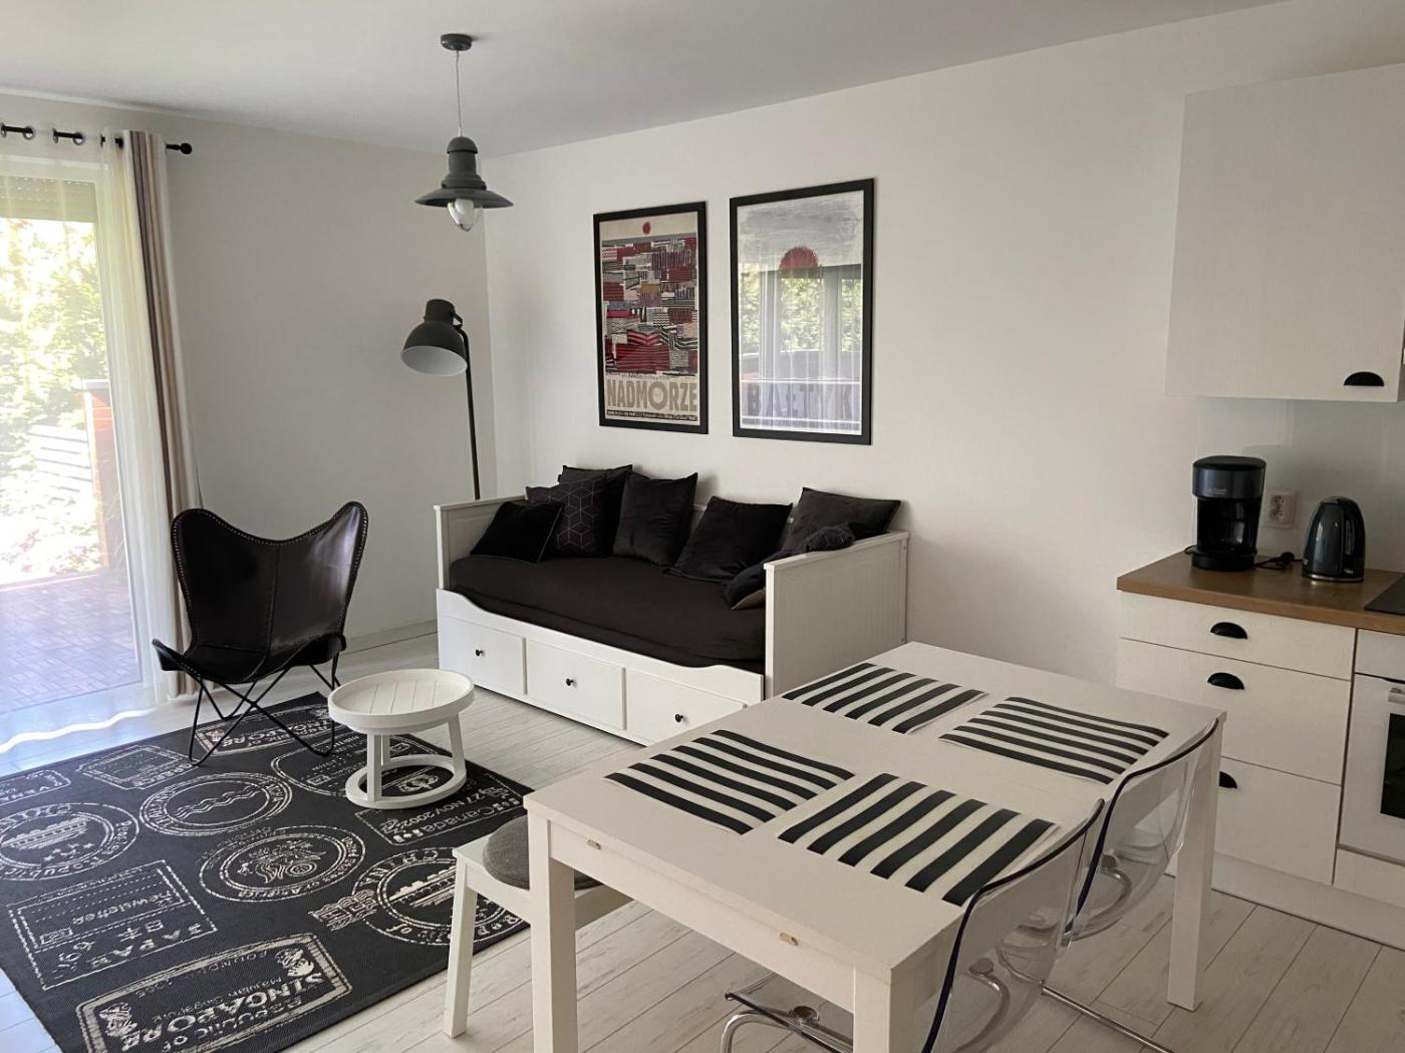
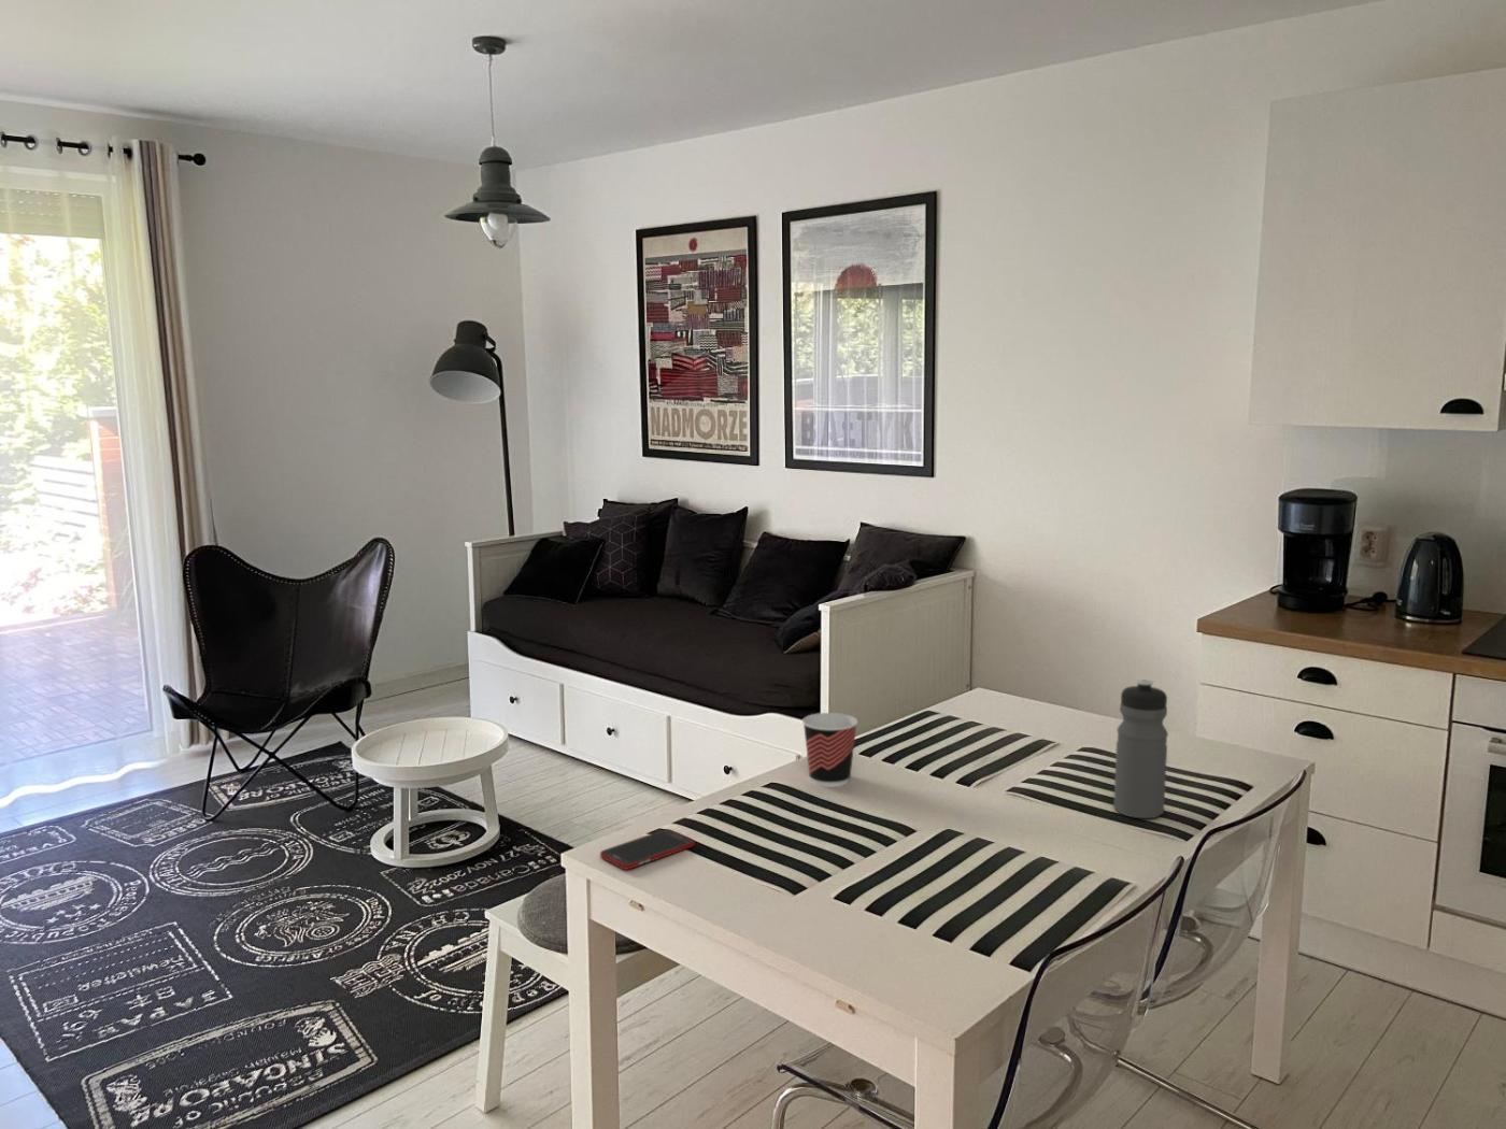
+ water bottle (1141, 746)
+ cup (829, 751)
+ cell phone (647, 848)
